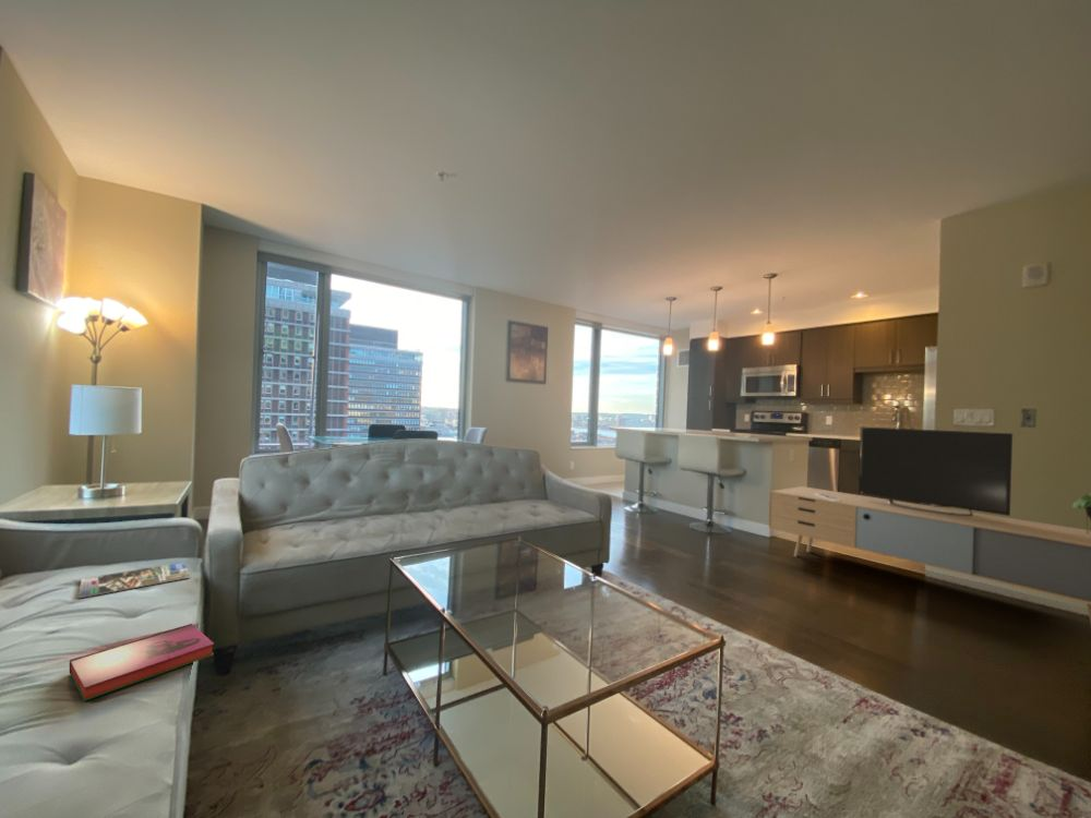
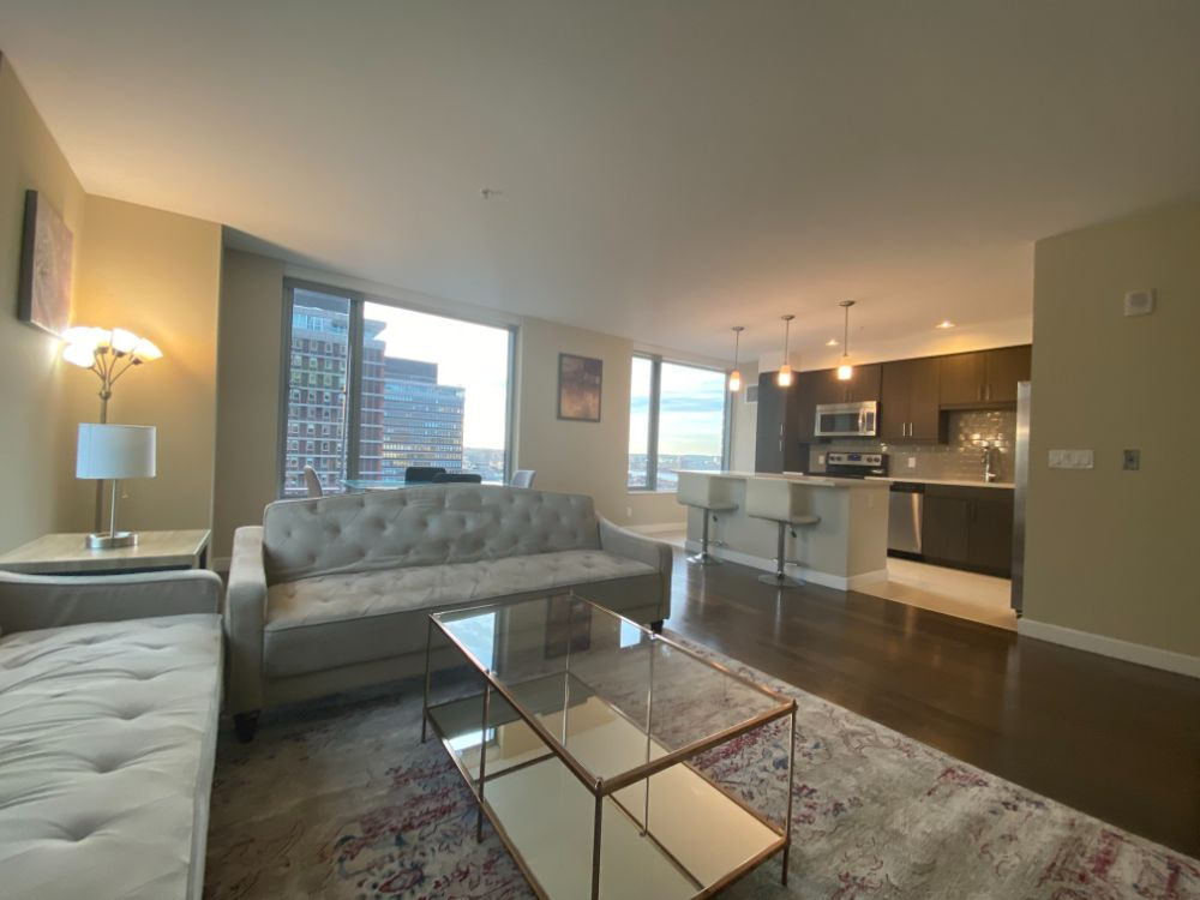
- media console (923, 507)
- hardback book (144, 657)
- magazine (136, 578)
